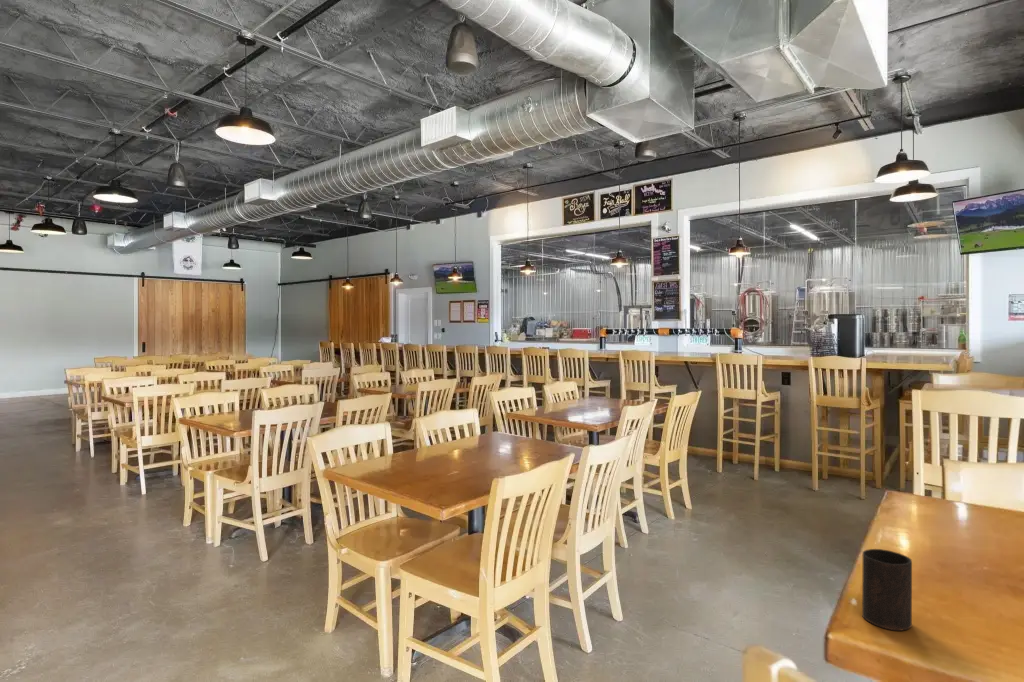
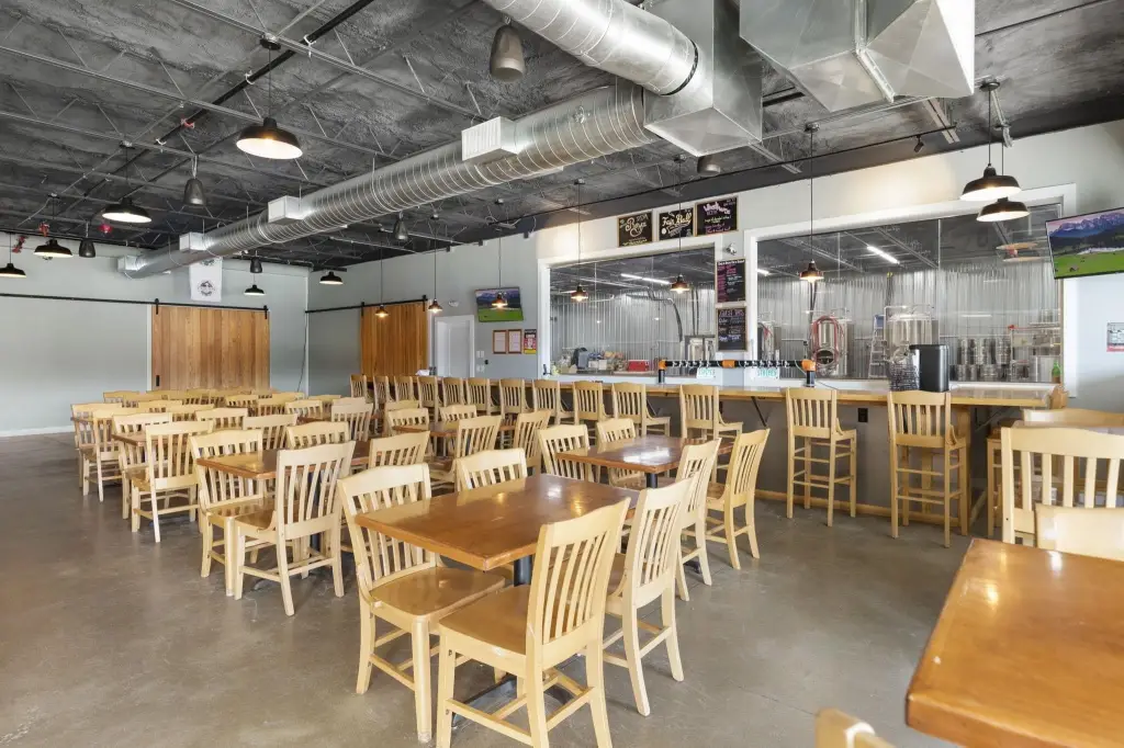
- cup (886, 588)
